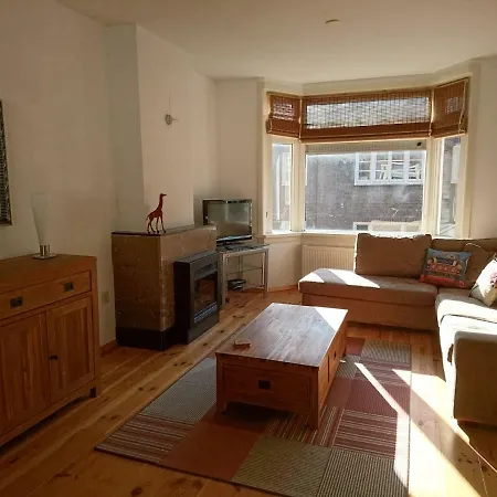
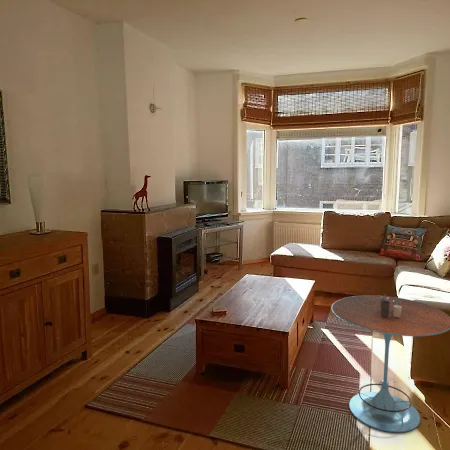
+ side table (386, 353)
